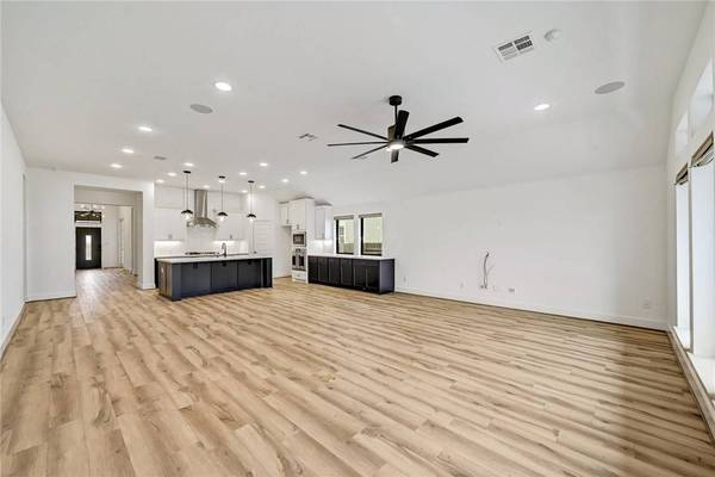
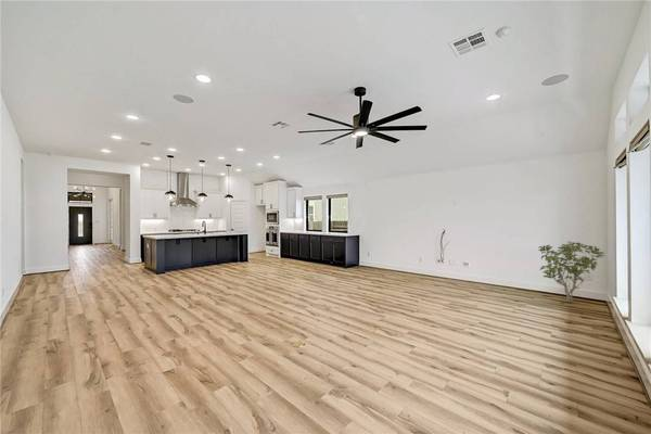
+ shrub (570, 271)
